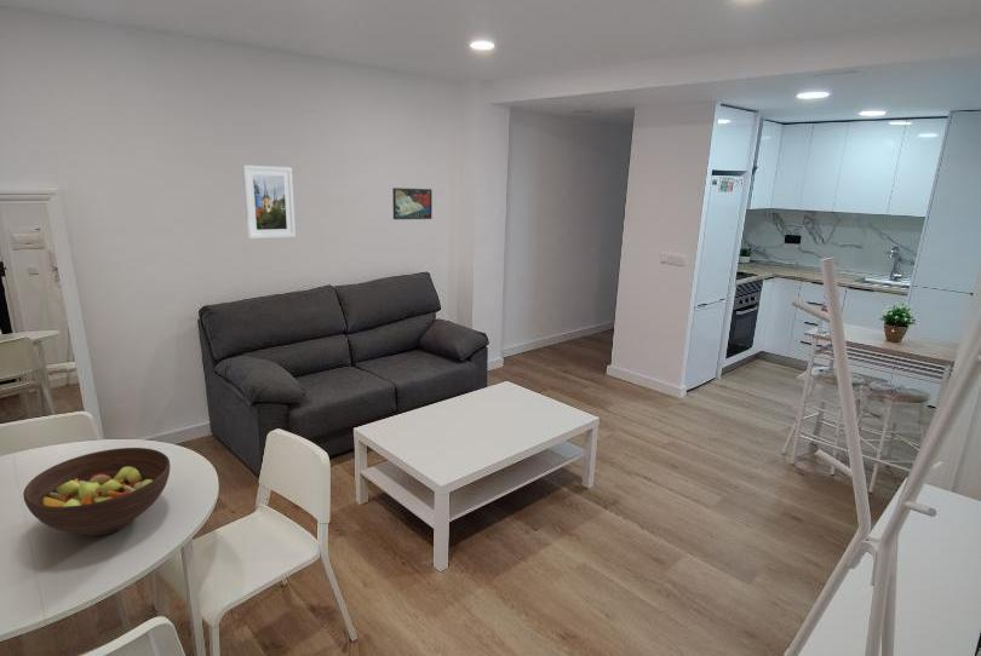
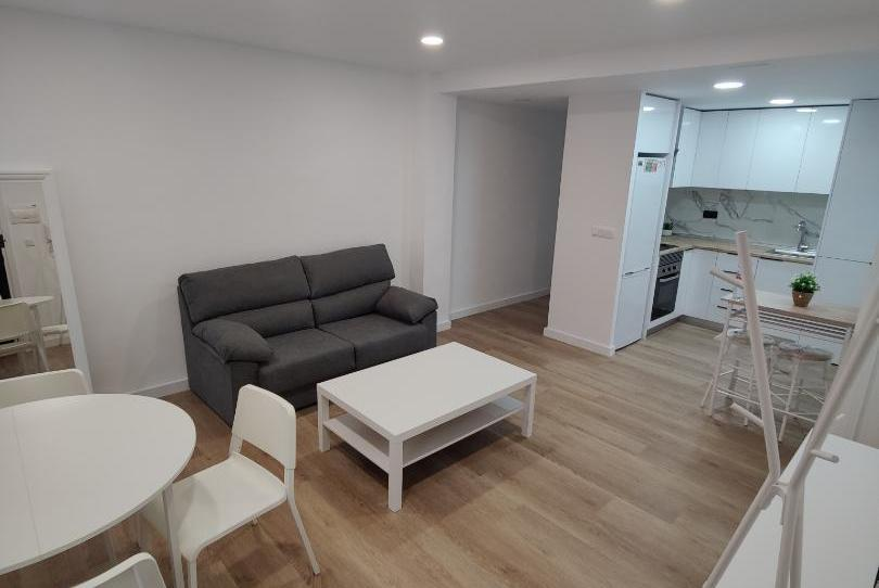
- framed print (269, 202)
- fruit bowl (104, 499)
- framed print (412, 203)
